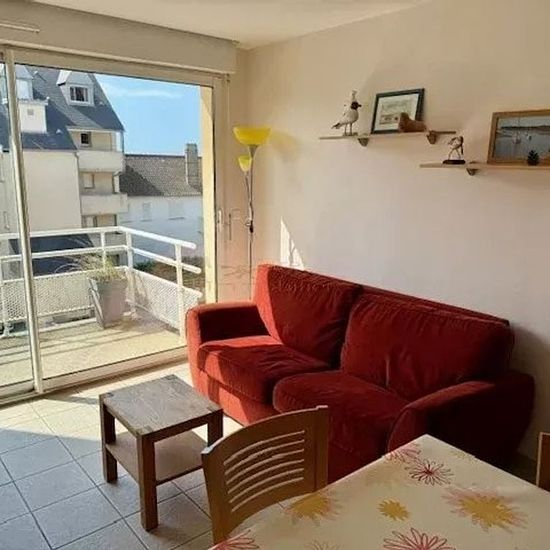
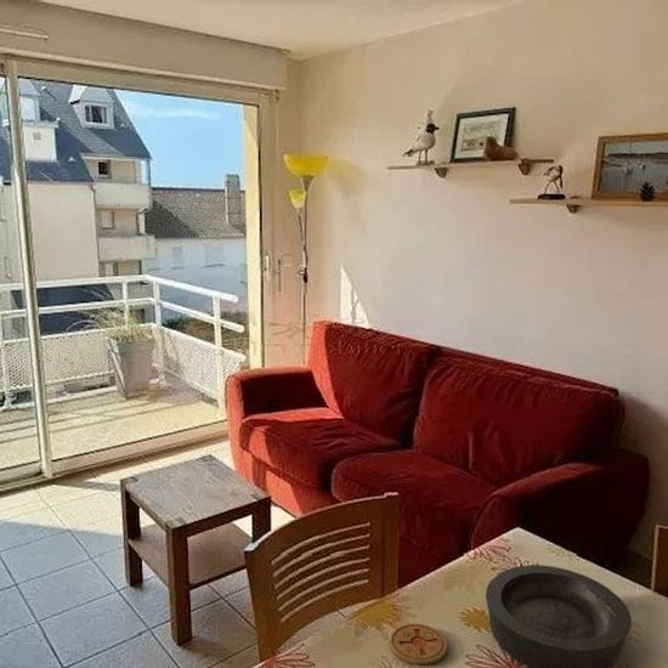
+ bowl (554, 618)
+ coaster (418, 642)
